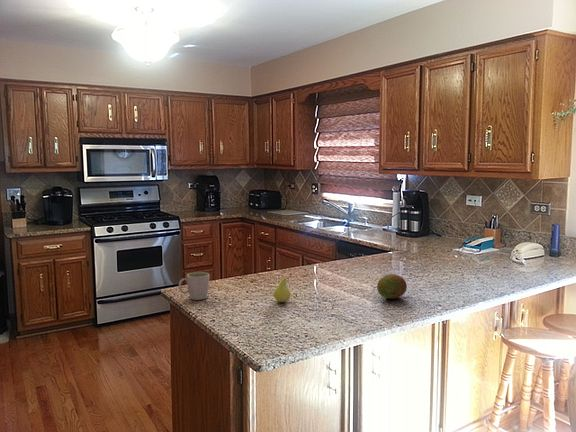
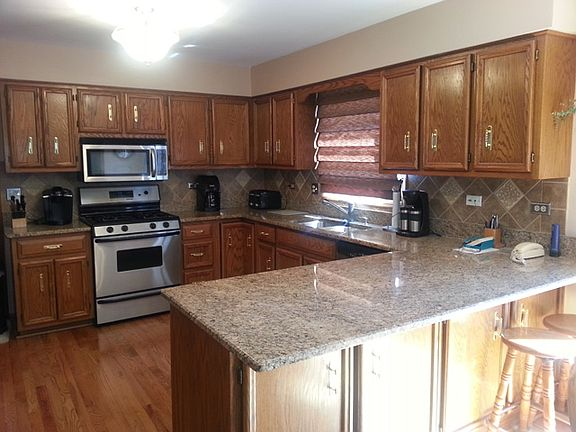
- fruit (283, 288)
- fruit (391, 286)
- mug (194, 286)
